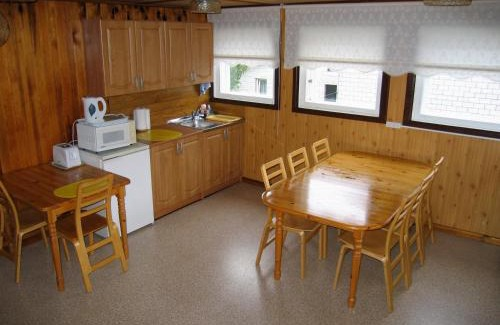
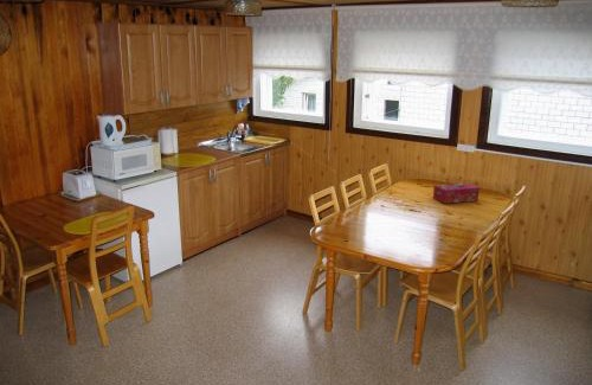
+ tissue box (456, 192)
